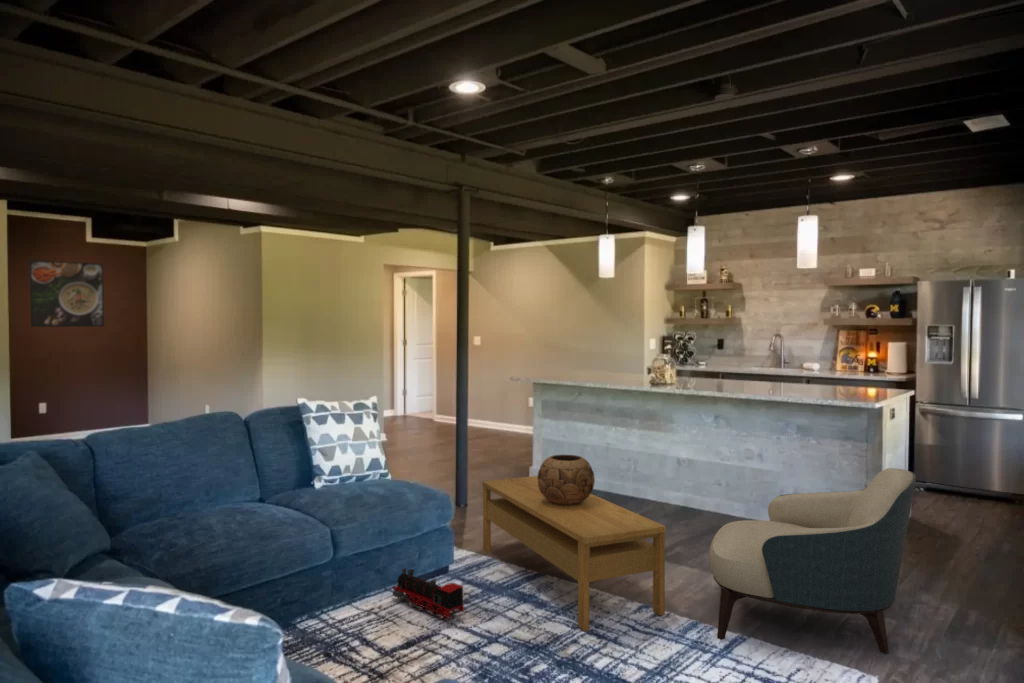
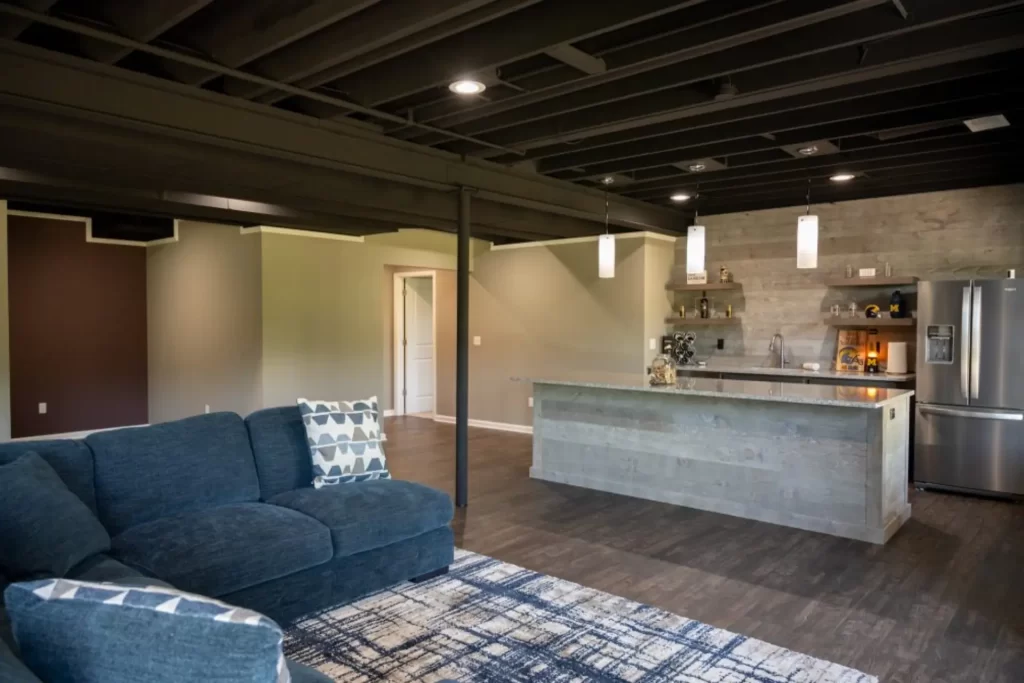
- coffee table (562, 539)
- toy train (426, 591)
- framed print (68, 294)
- decorative bowl (565, 479)
- armchair (807, 543)
